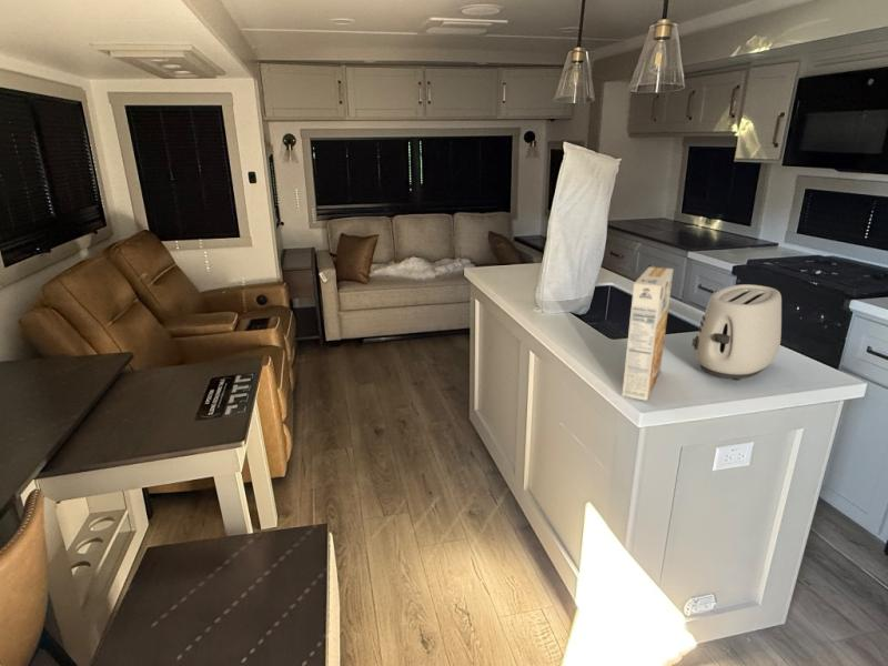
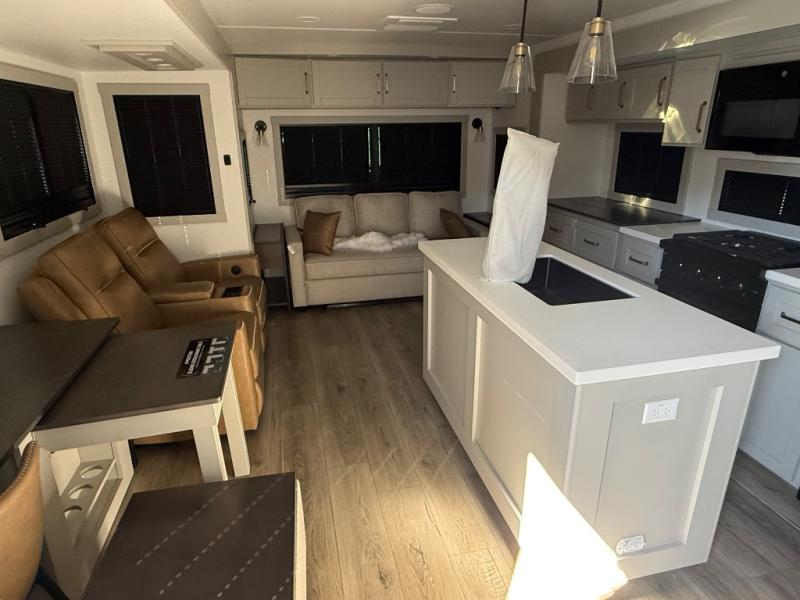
- toaster (738, 331)
- cereal box (648, 331)
